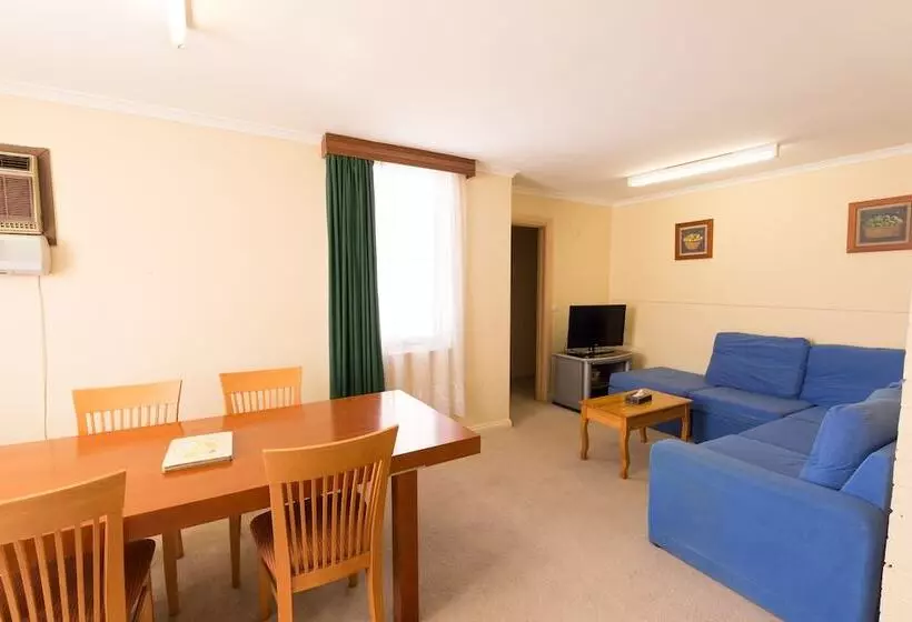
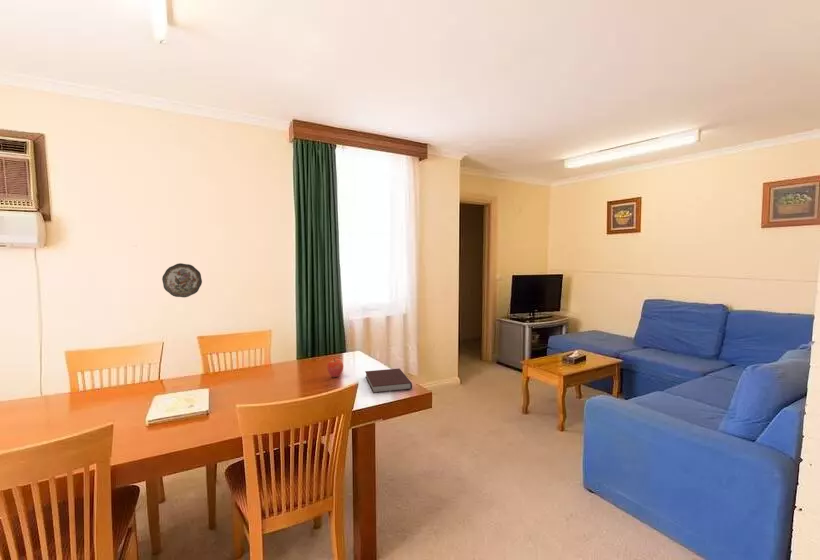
+ decorative plate (182, 280)
+ notebook (387, 379)
+ apple (335, 367)
